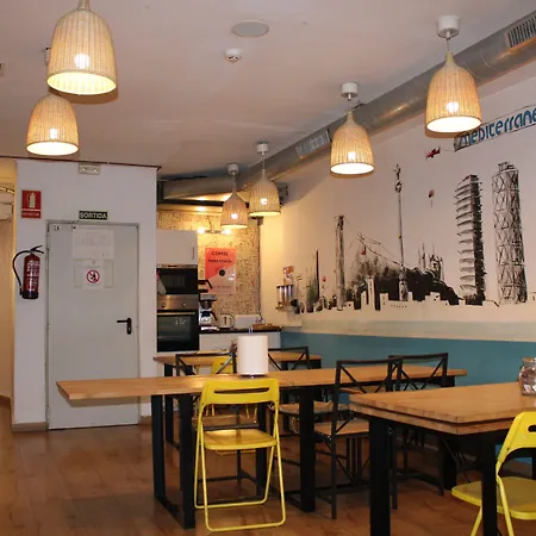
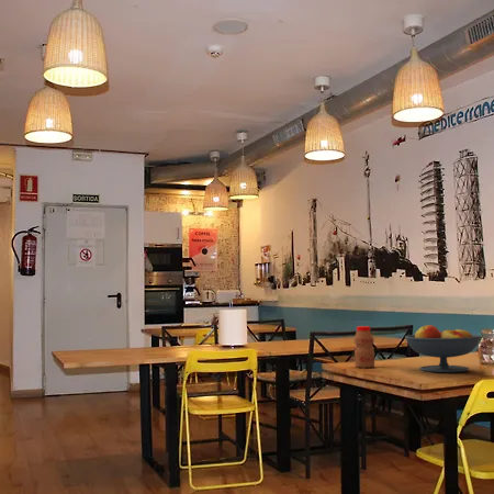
+ fruit bowl (442, 347)
+ bottle (363, 346)
